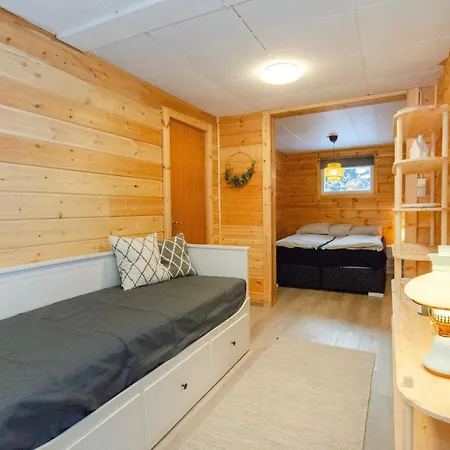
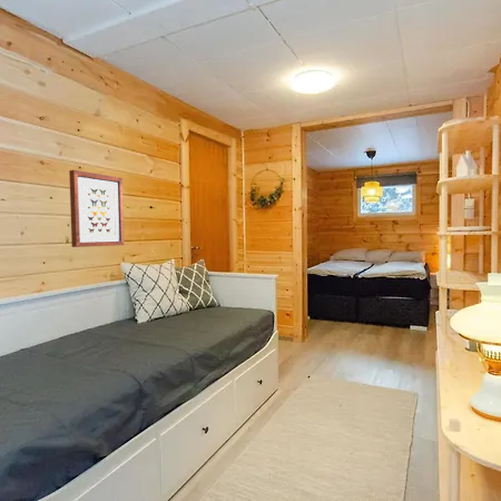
+ wall art (98, 209)
